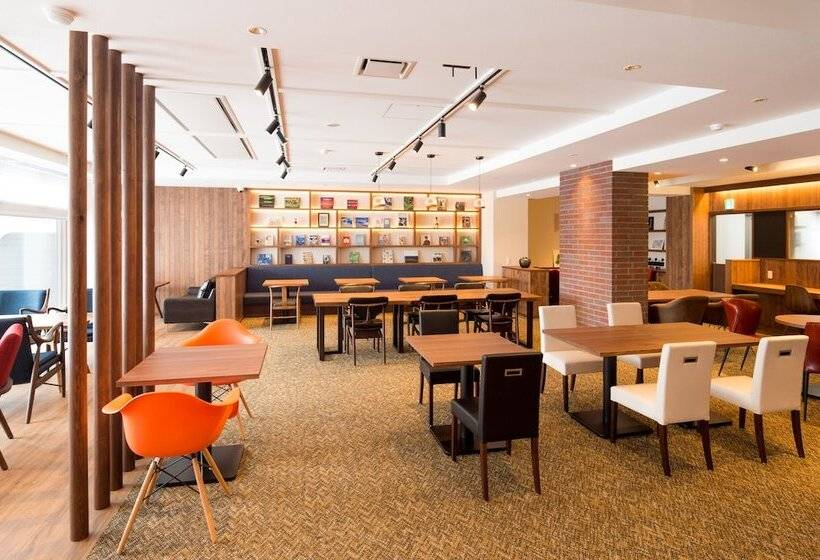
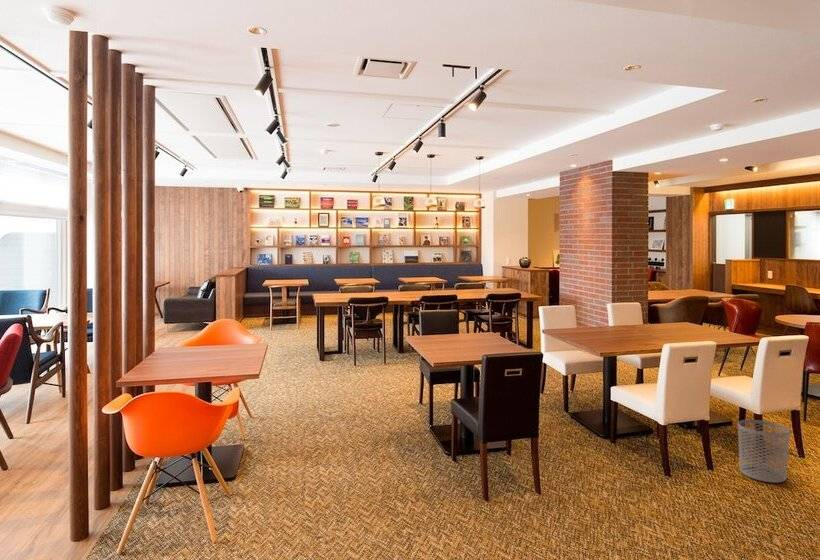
+ waste bin (762, 450)
